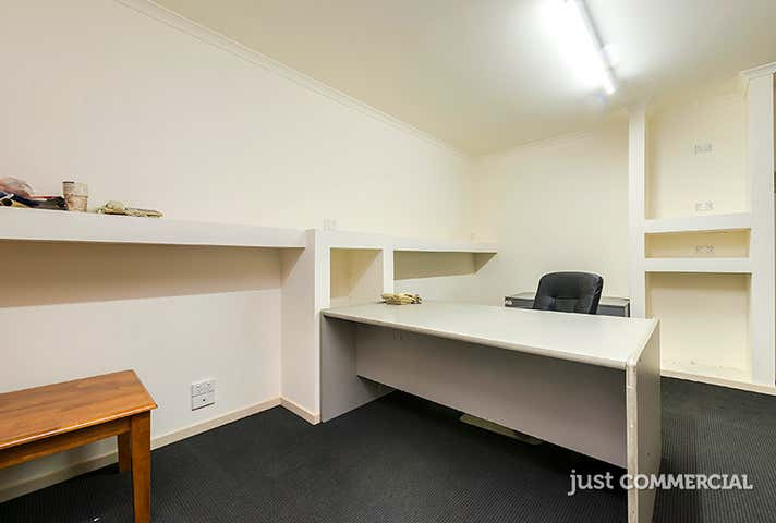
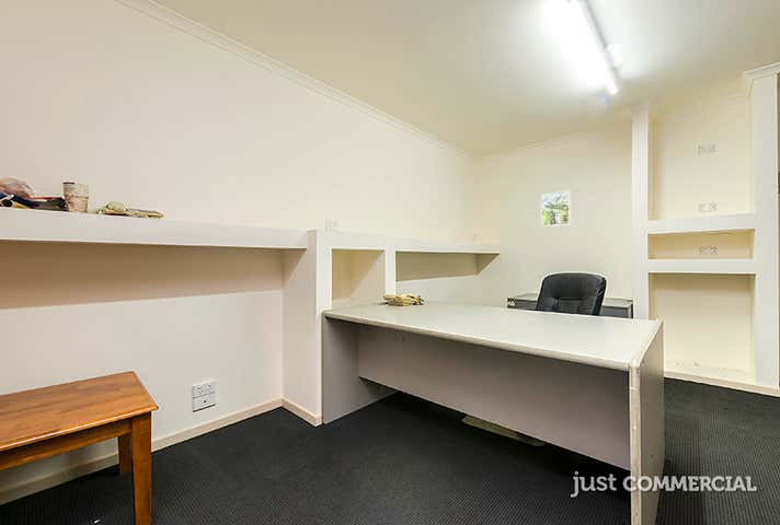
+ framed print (555, 209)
